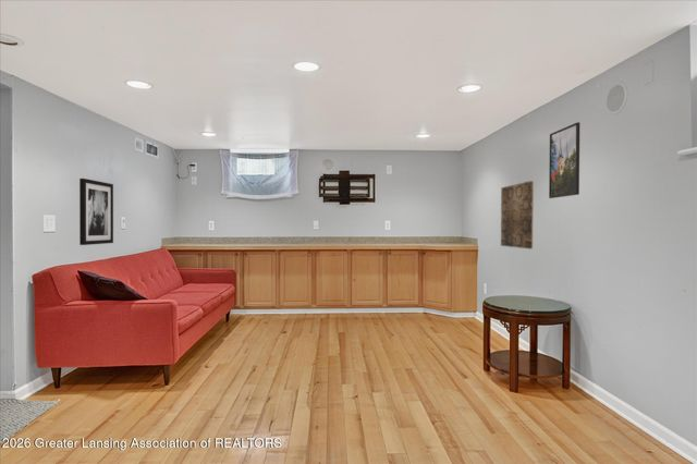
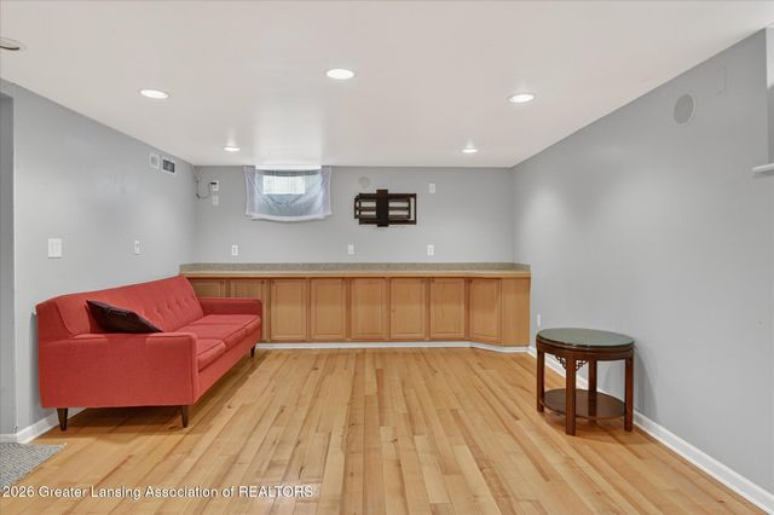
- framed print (563, 162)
- wall art (97, 212)
- wall art (515, 216)
